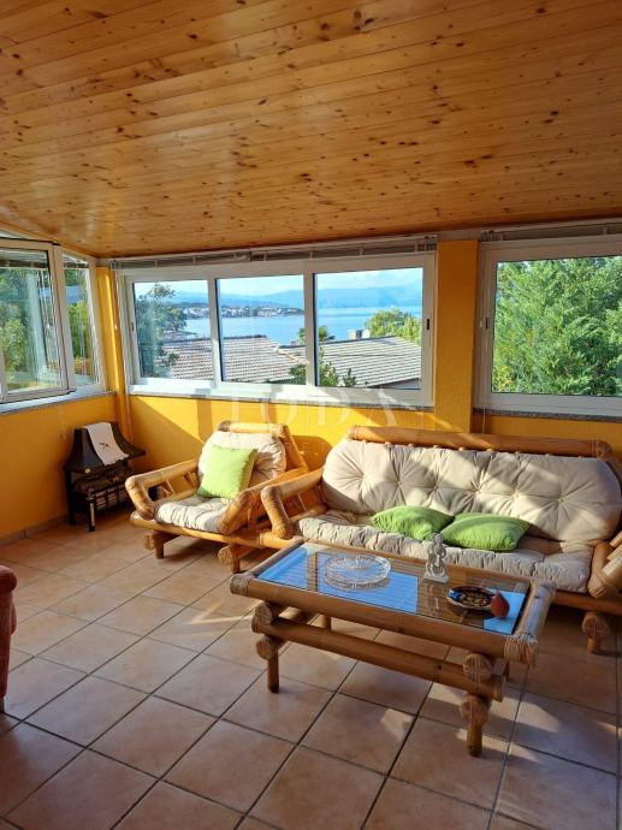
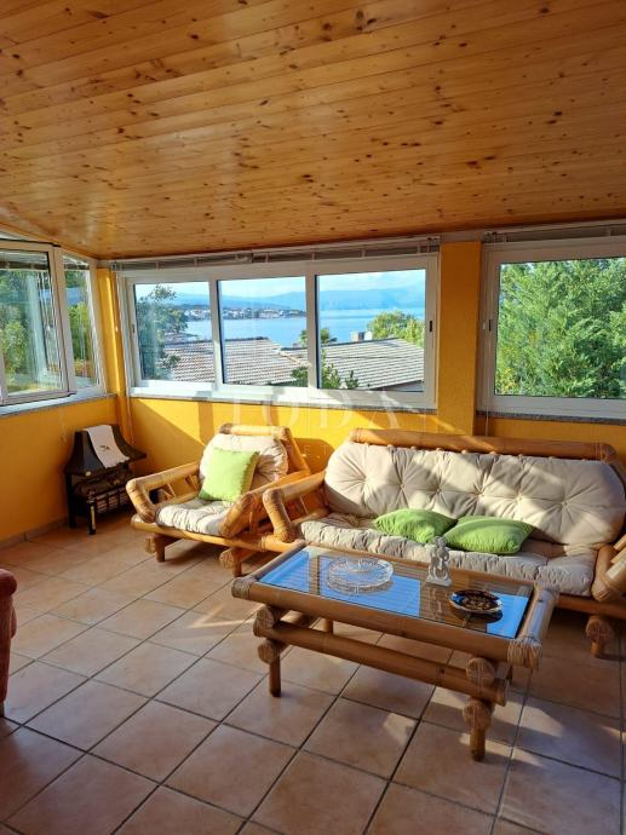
- fruit (499, 600)
